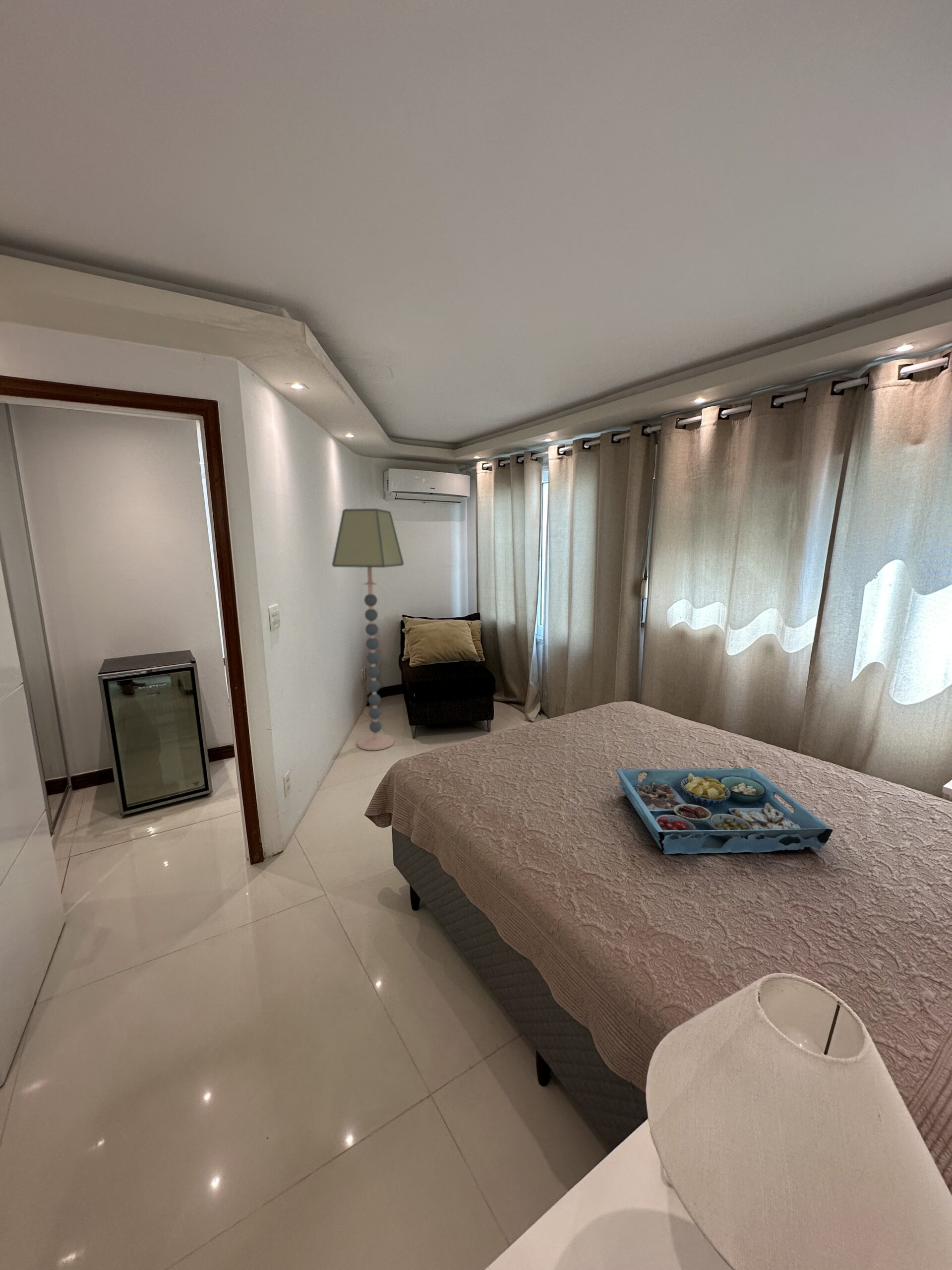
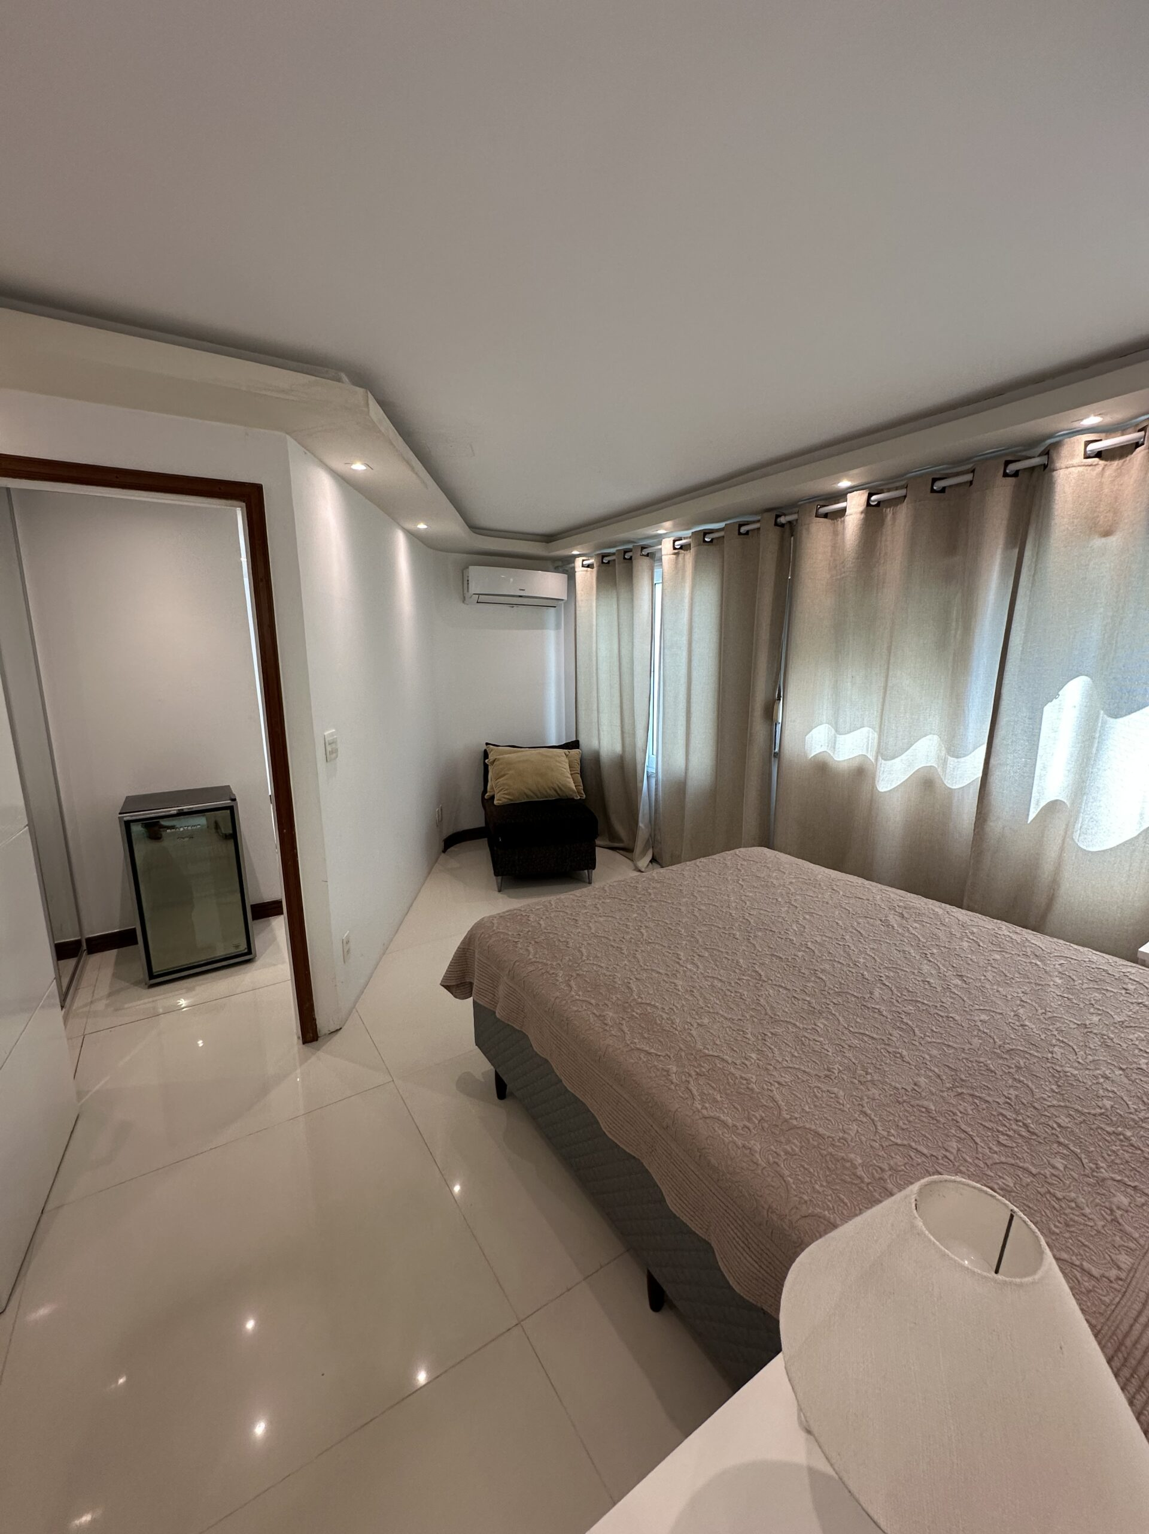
- floor lamp (372, 631)
- serving tray (710, 805)
